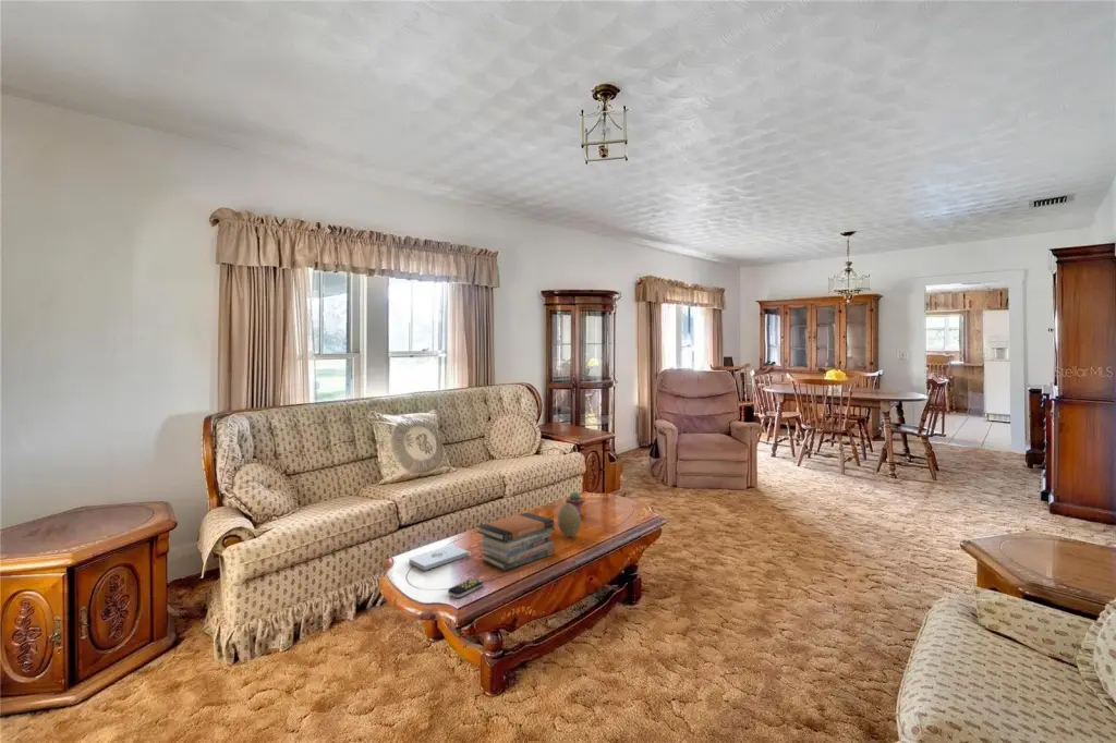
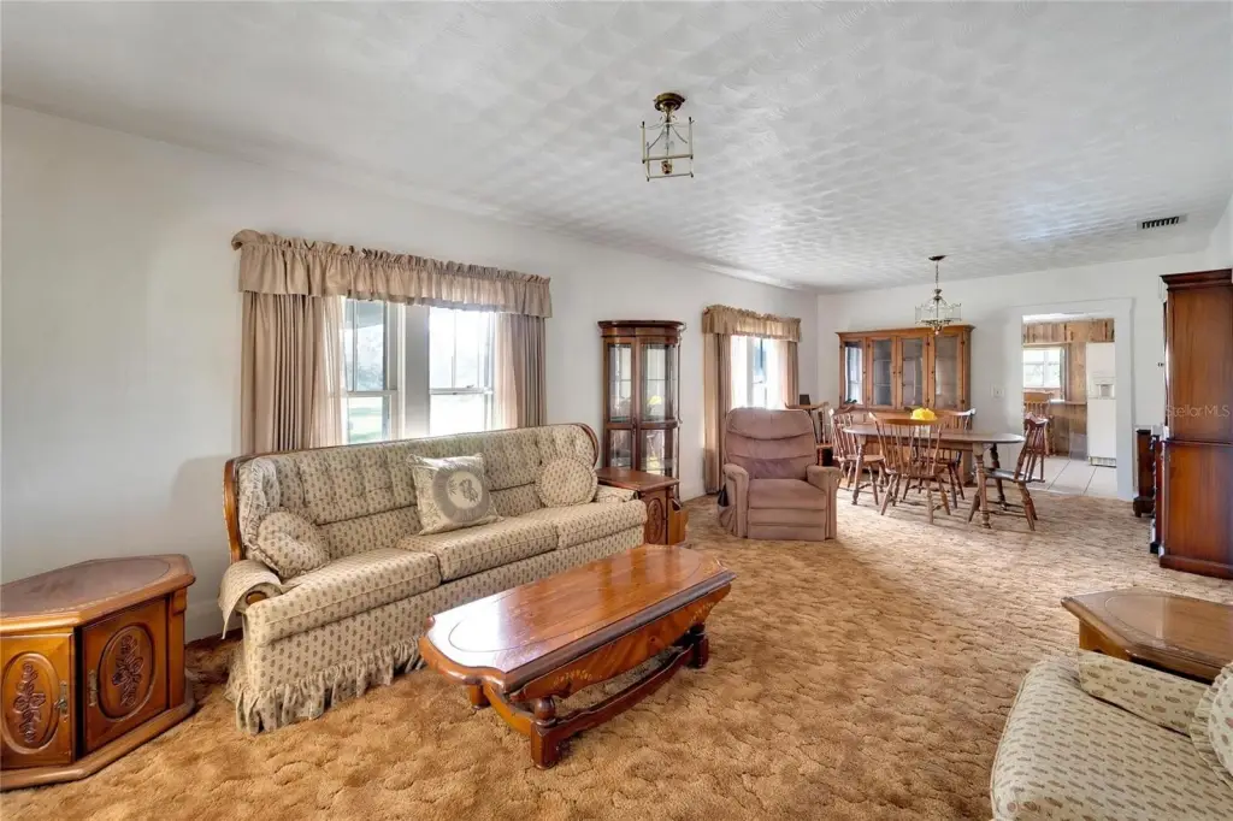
- remote control (465, 587)
- notepad (438, 557)
- book stack (517, 539)
- potted succulent (574, 502)
- decorative egg (569, 520)
